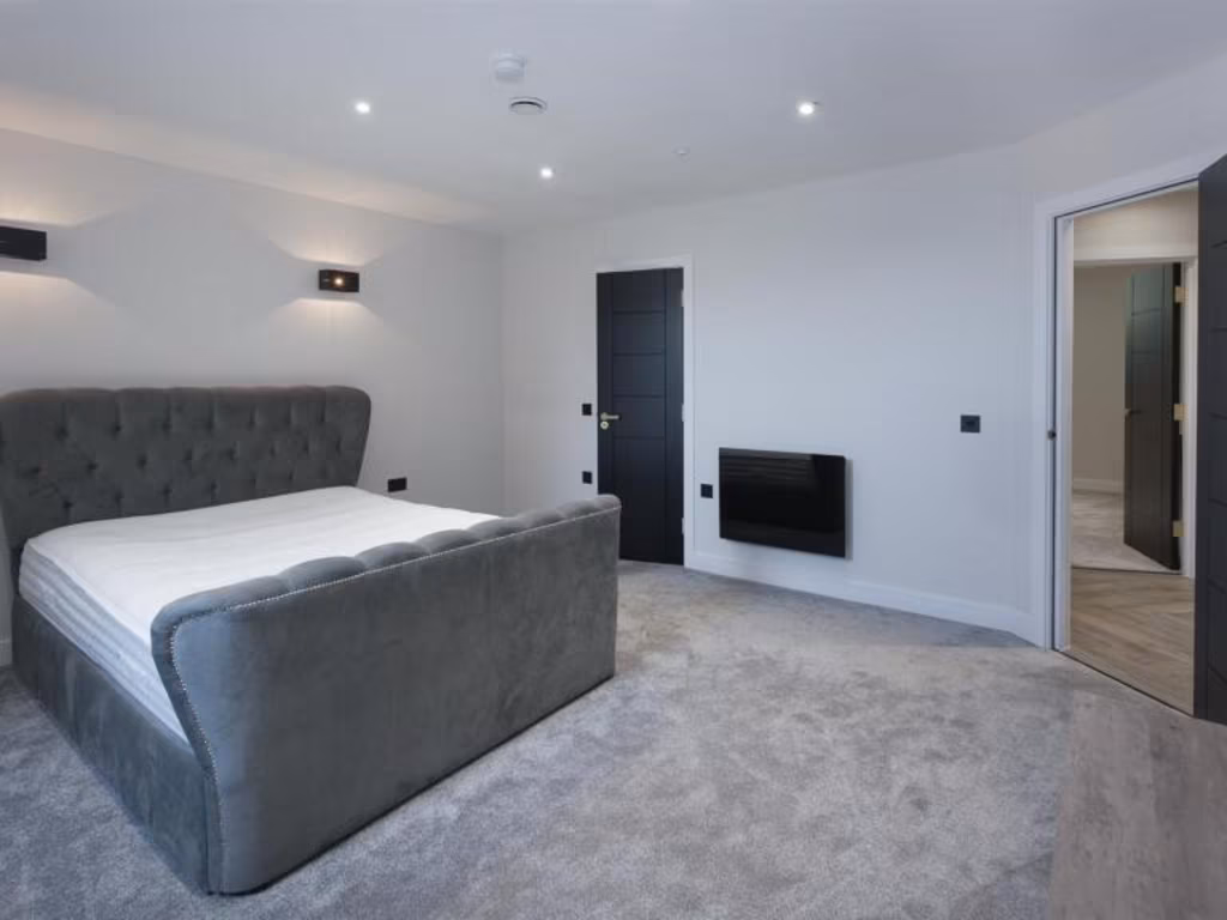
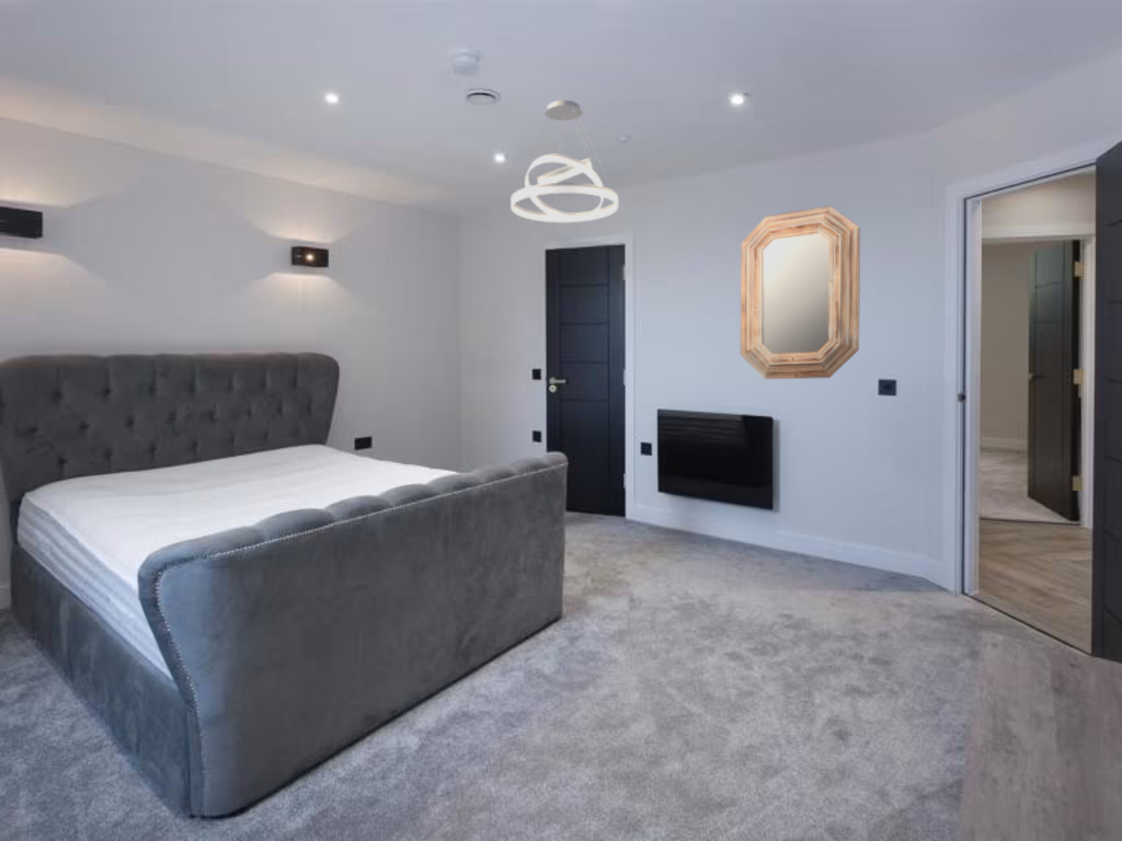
+ pendant light (563, 161)
+ home mirror (795, 295)
